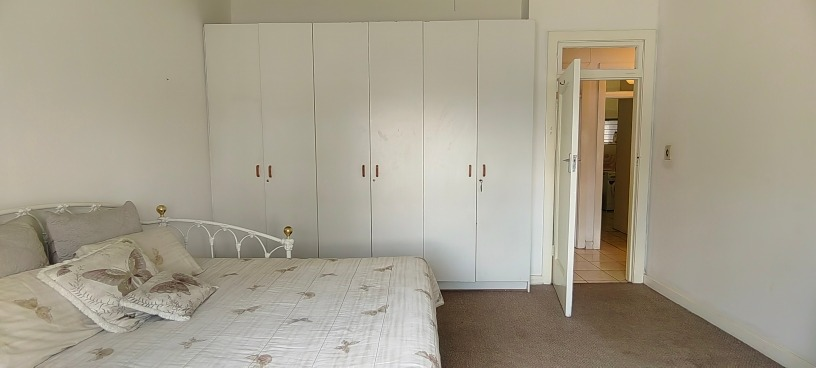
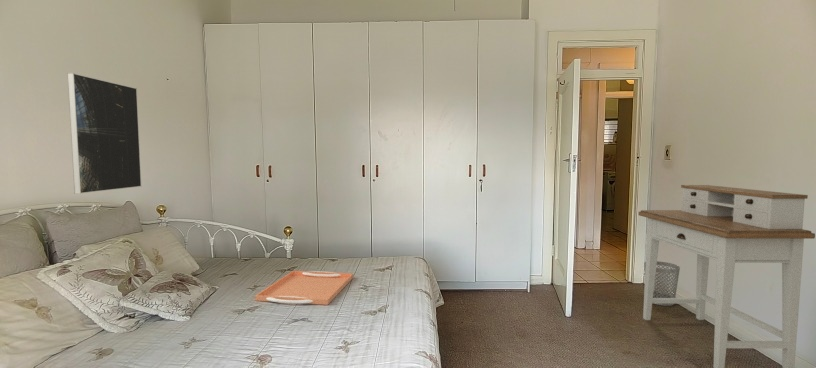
+ wastebasket (660, 283)
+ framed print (108, 136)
+ desk (708, 266)
+ serving tray (308, 285)
